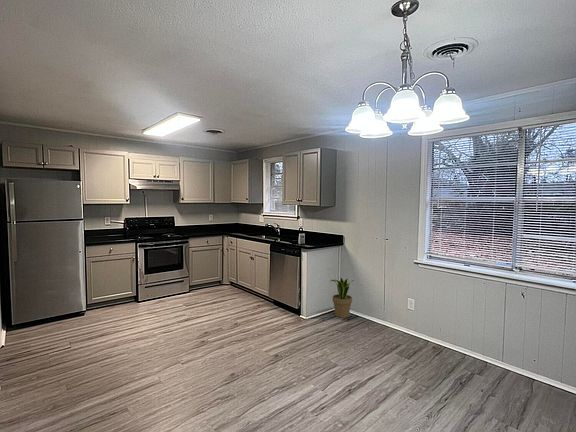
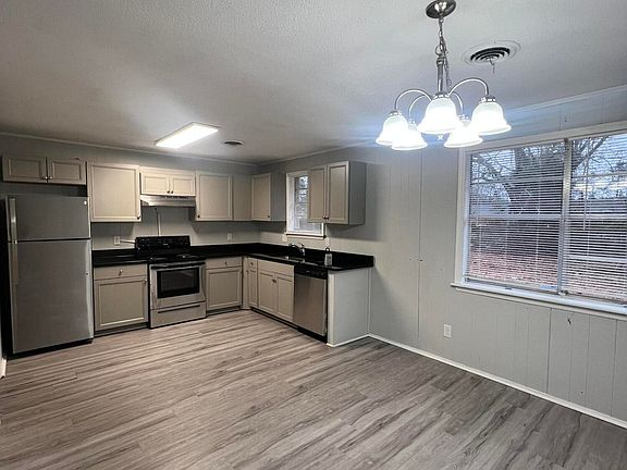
- potted plant (342, 296)
